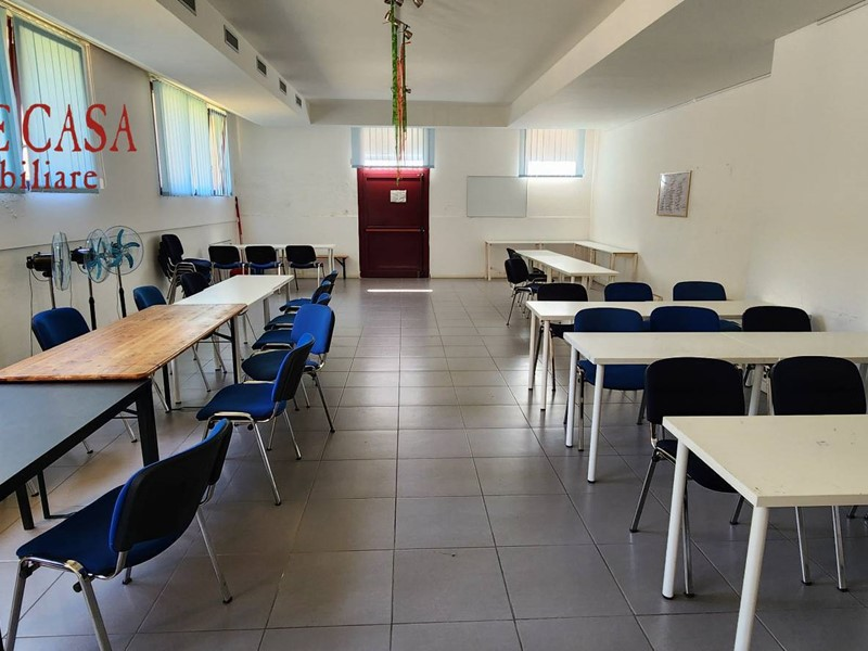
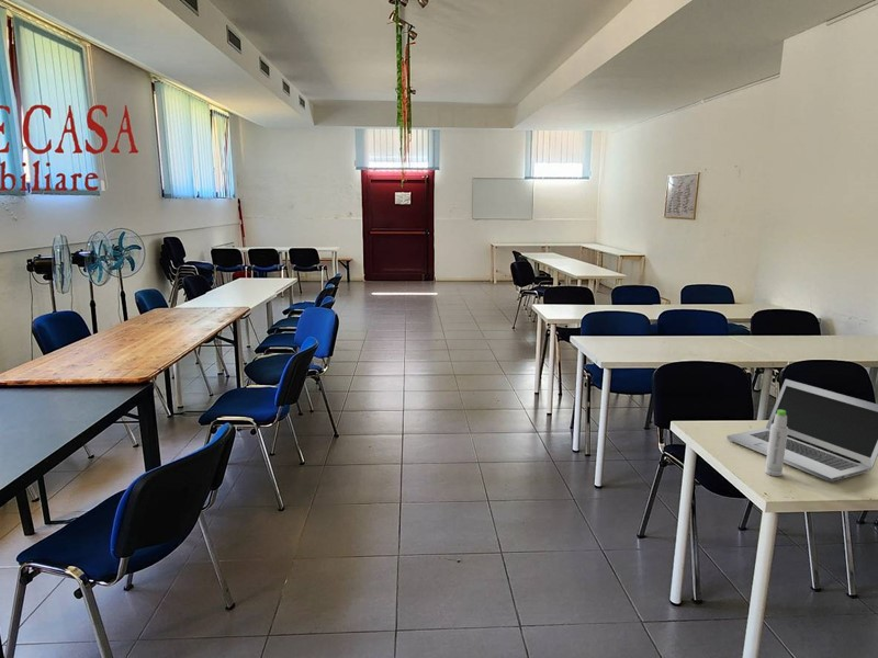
+ laptop (806, 426)
+ bottle (777, 442)
